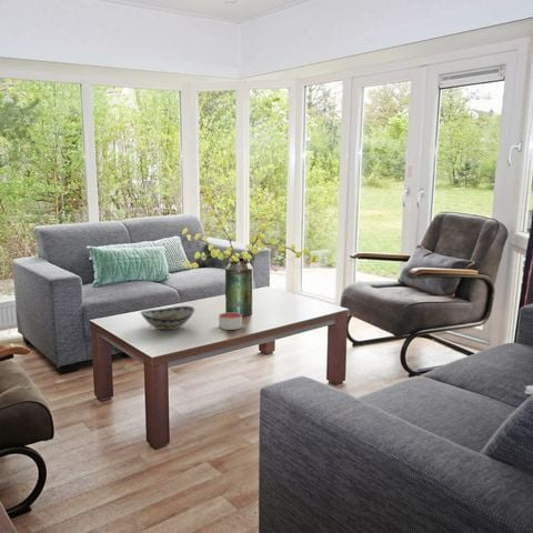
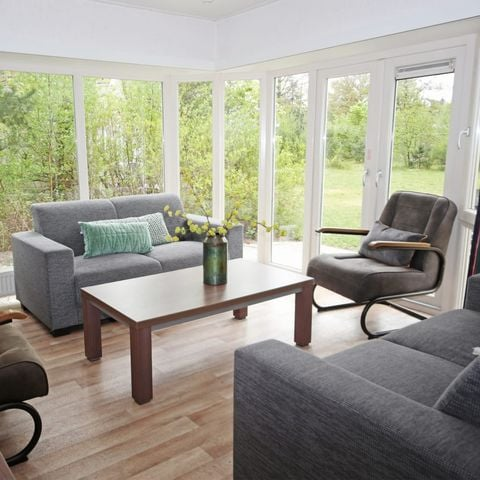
- candle (230, 320)
- decorative bowl (168, 319)
